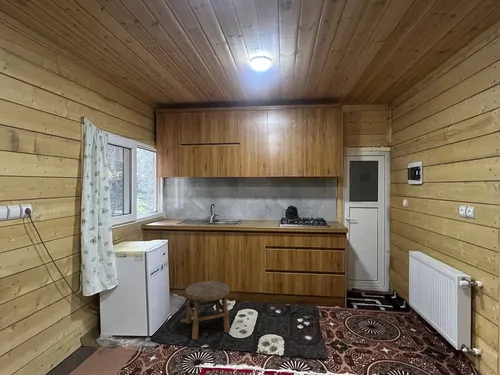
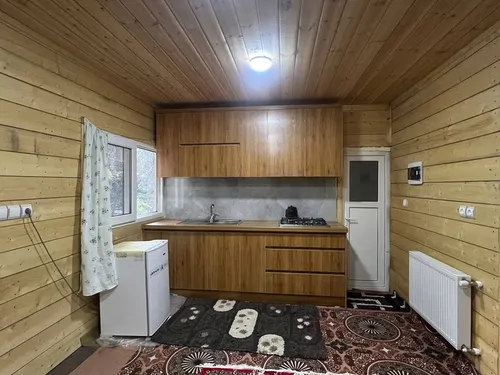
- stool (207, 305)
